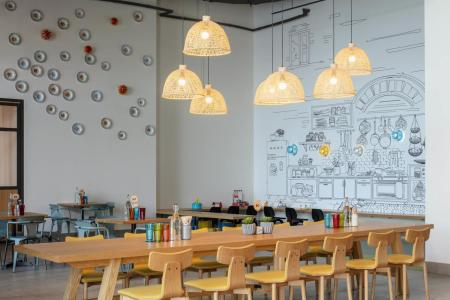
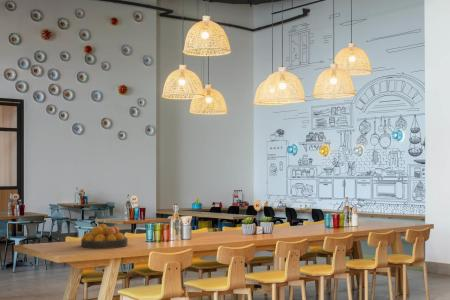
+ fruit bowl (104, 235)
